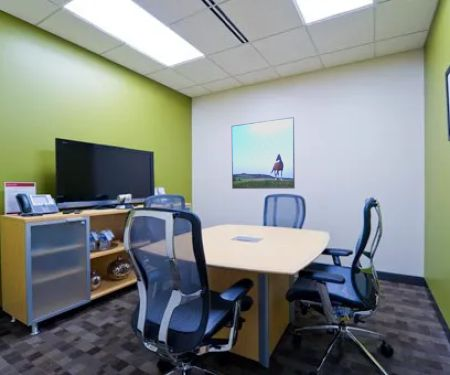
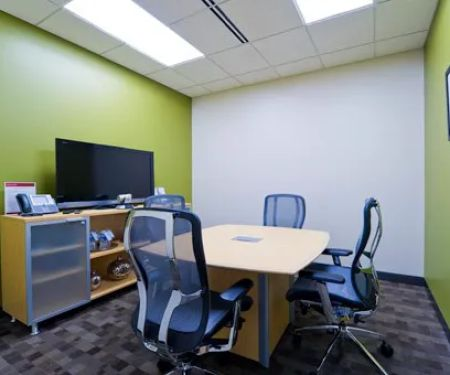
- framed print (261, 155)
